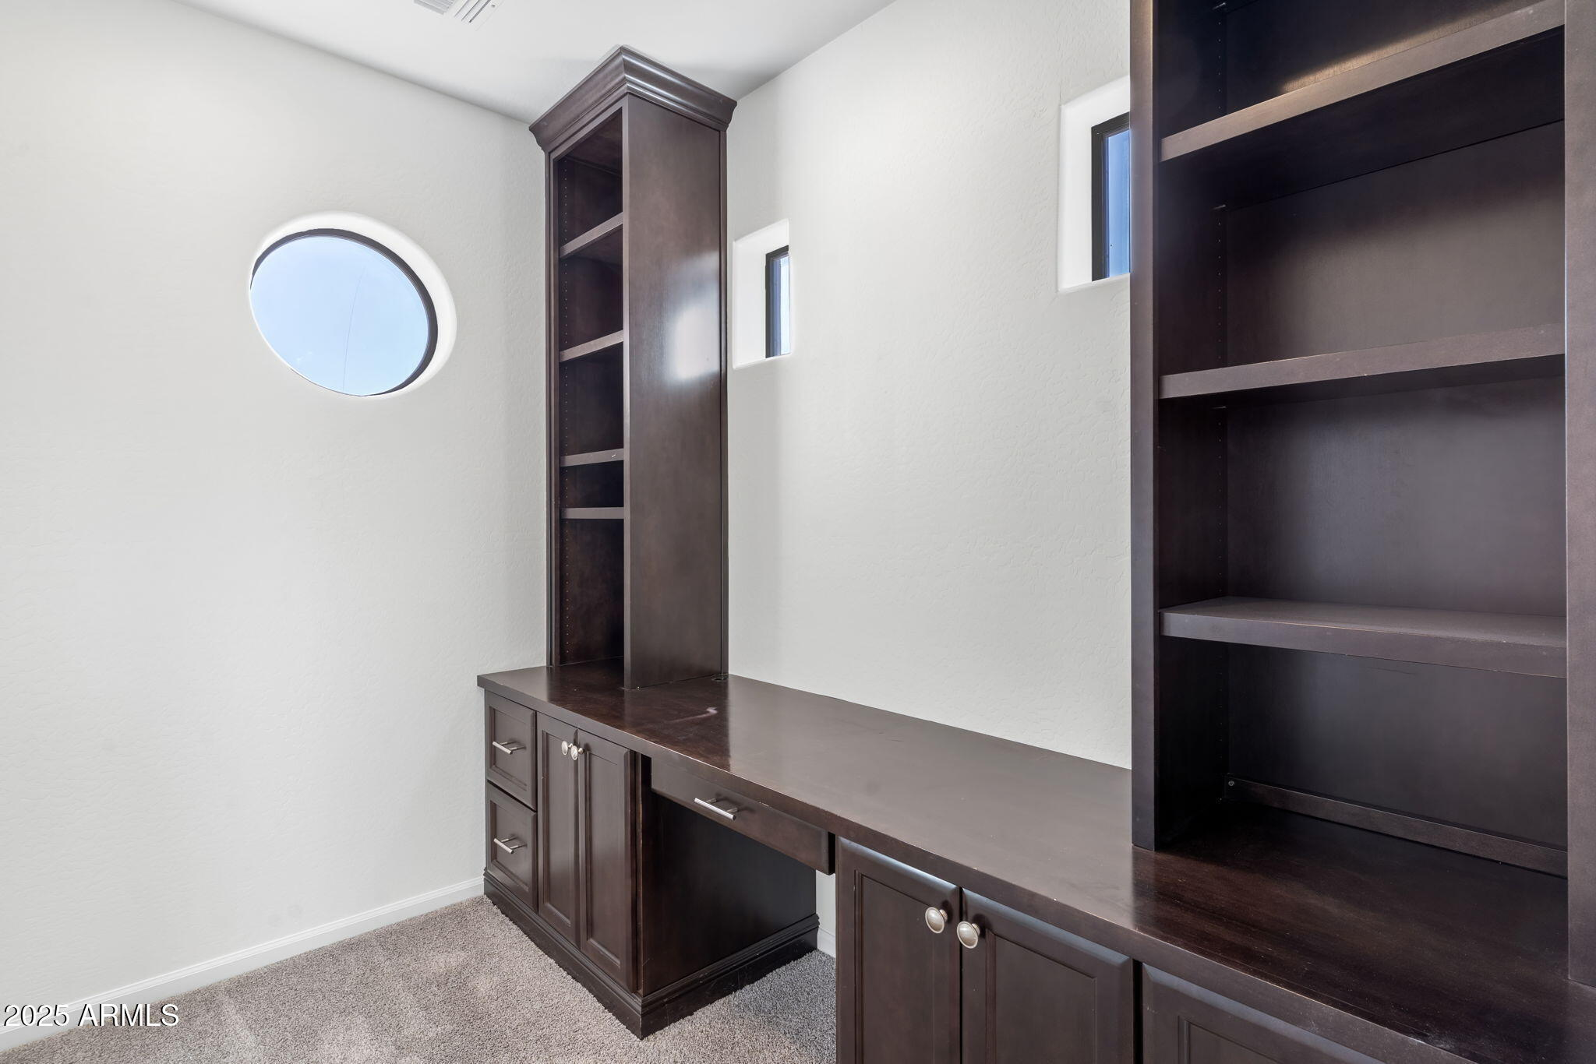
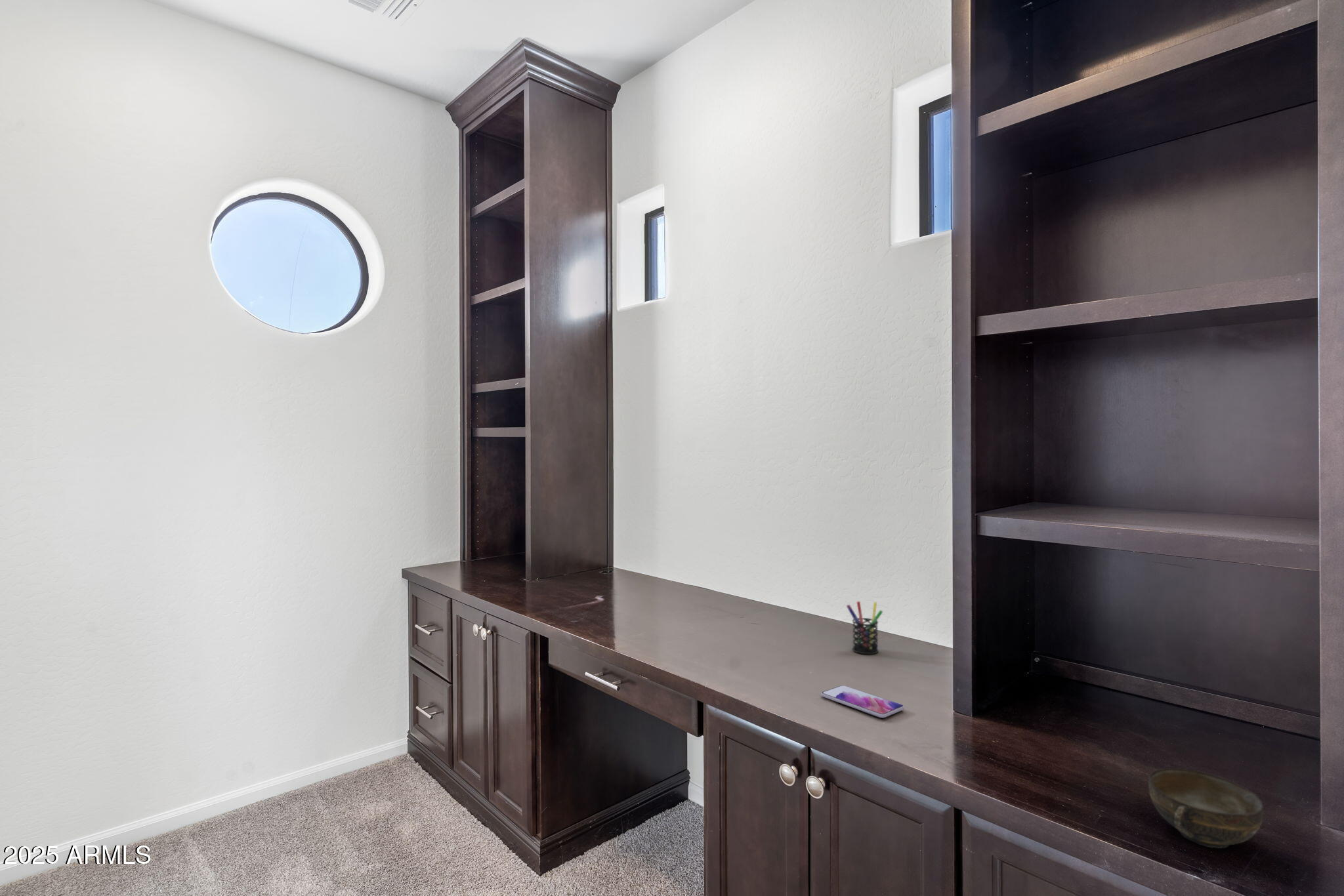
+ cup (1200, 815)
+ pen holder (867, 626)
+ smartphone (861, 701)
